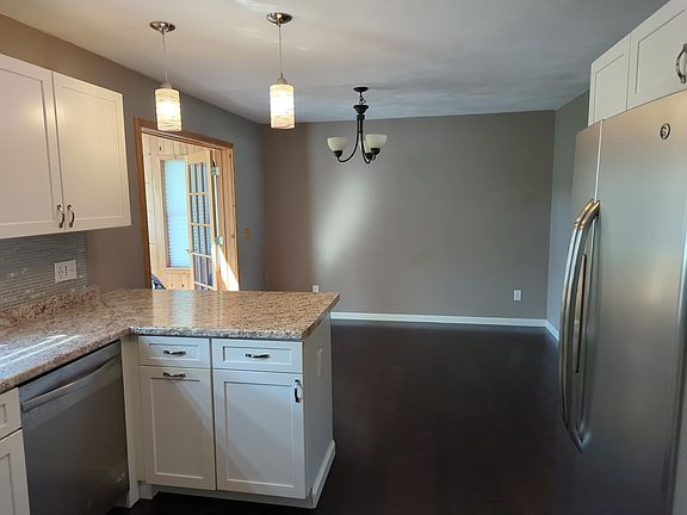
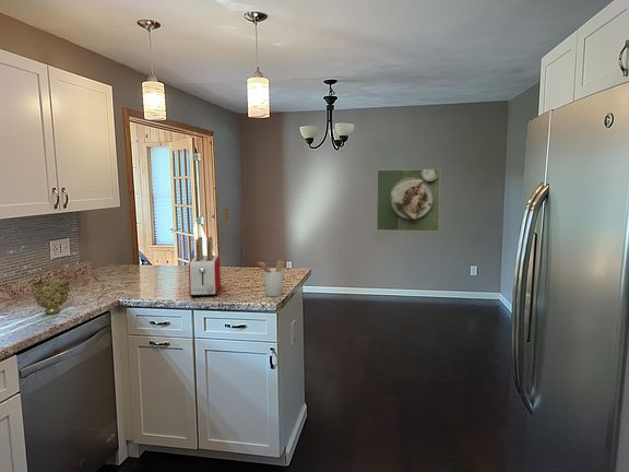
+ utensil holder (270, 276)
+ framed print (407, 200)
+ decorative bowl (51, 297)
+ toaster (204, 264)
